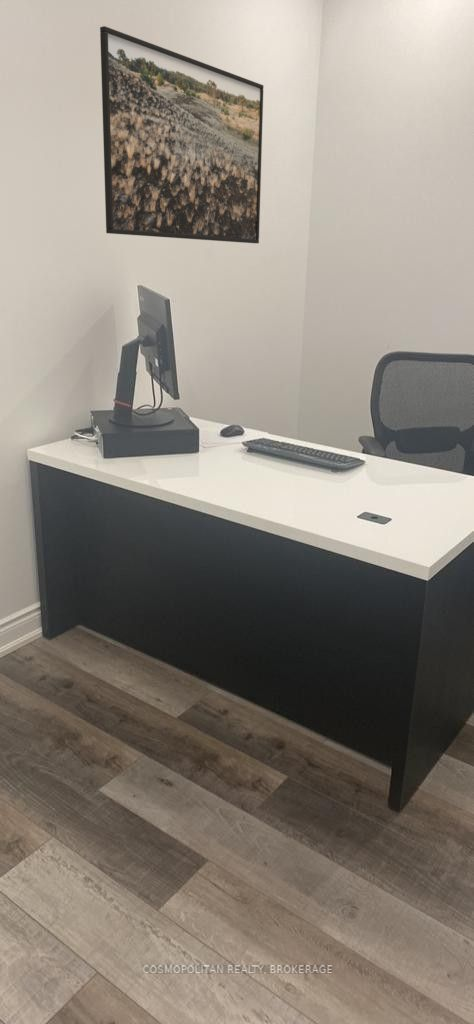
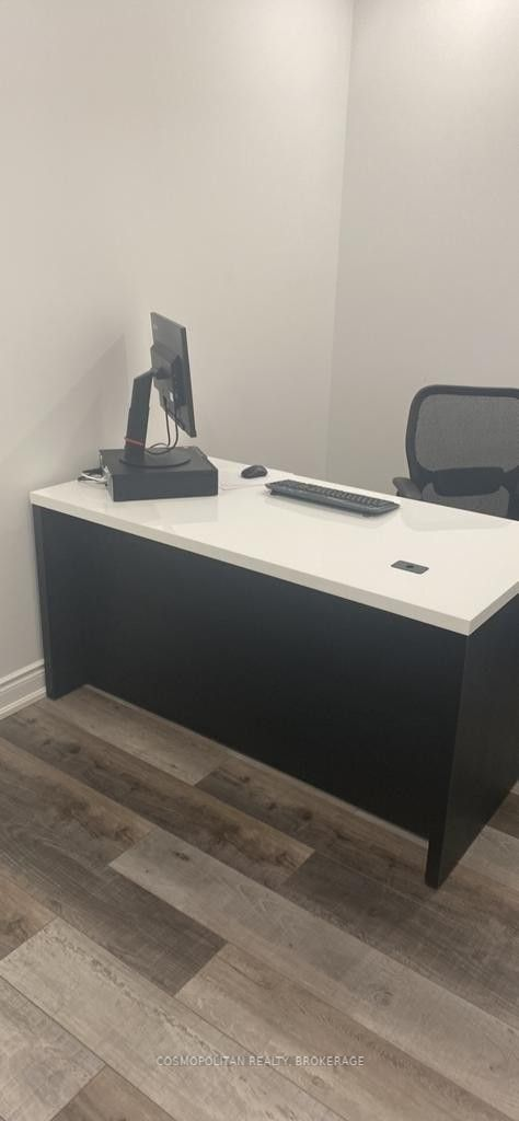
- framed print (192, 152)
